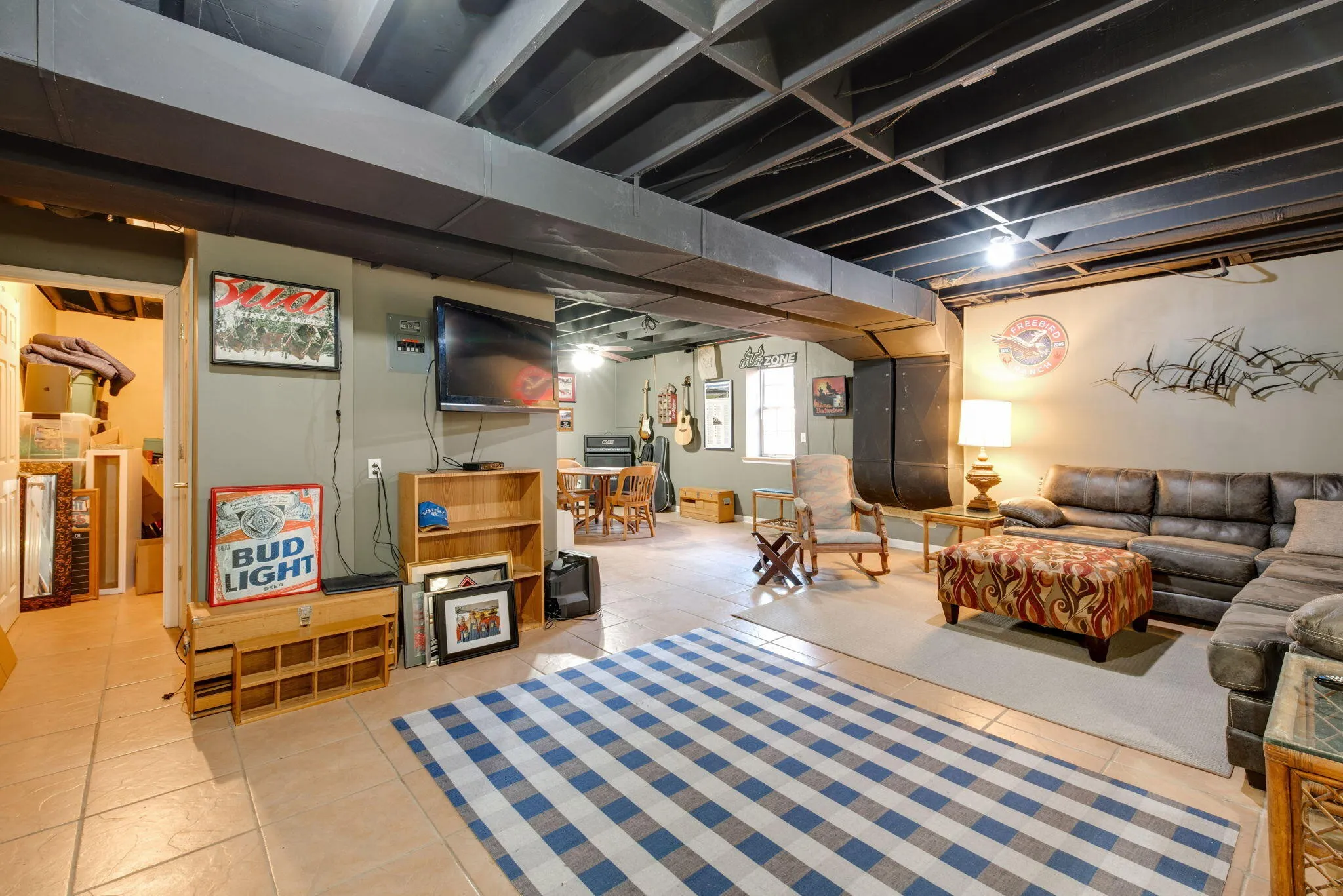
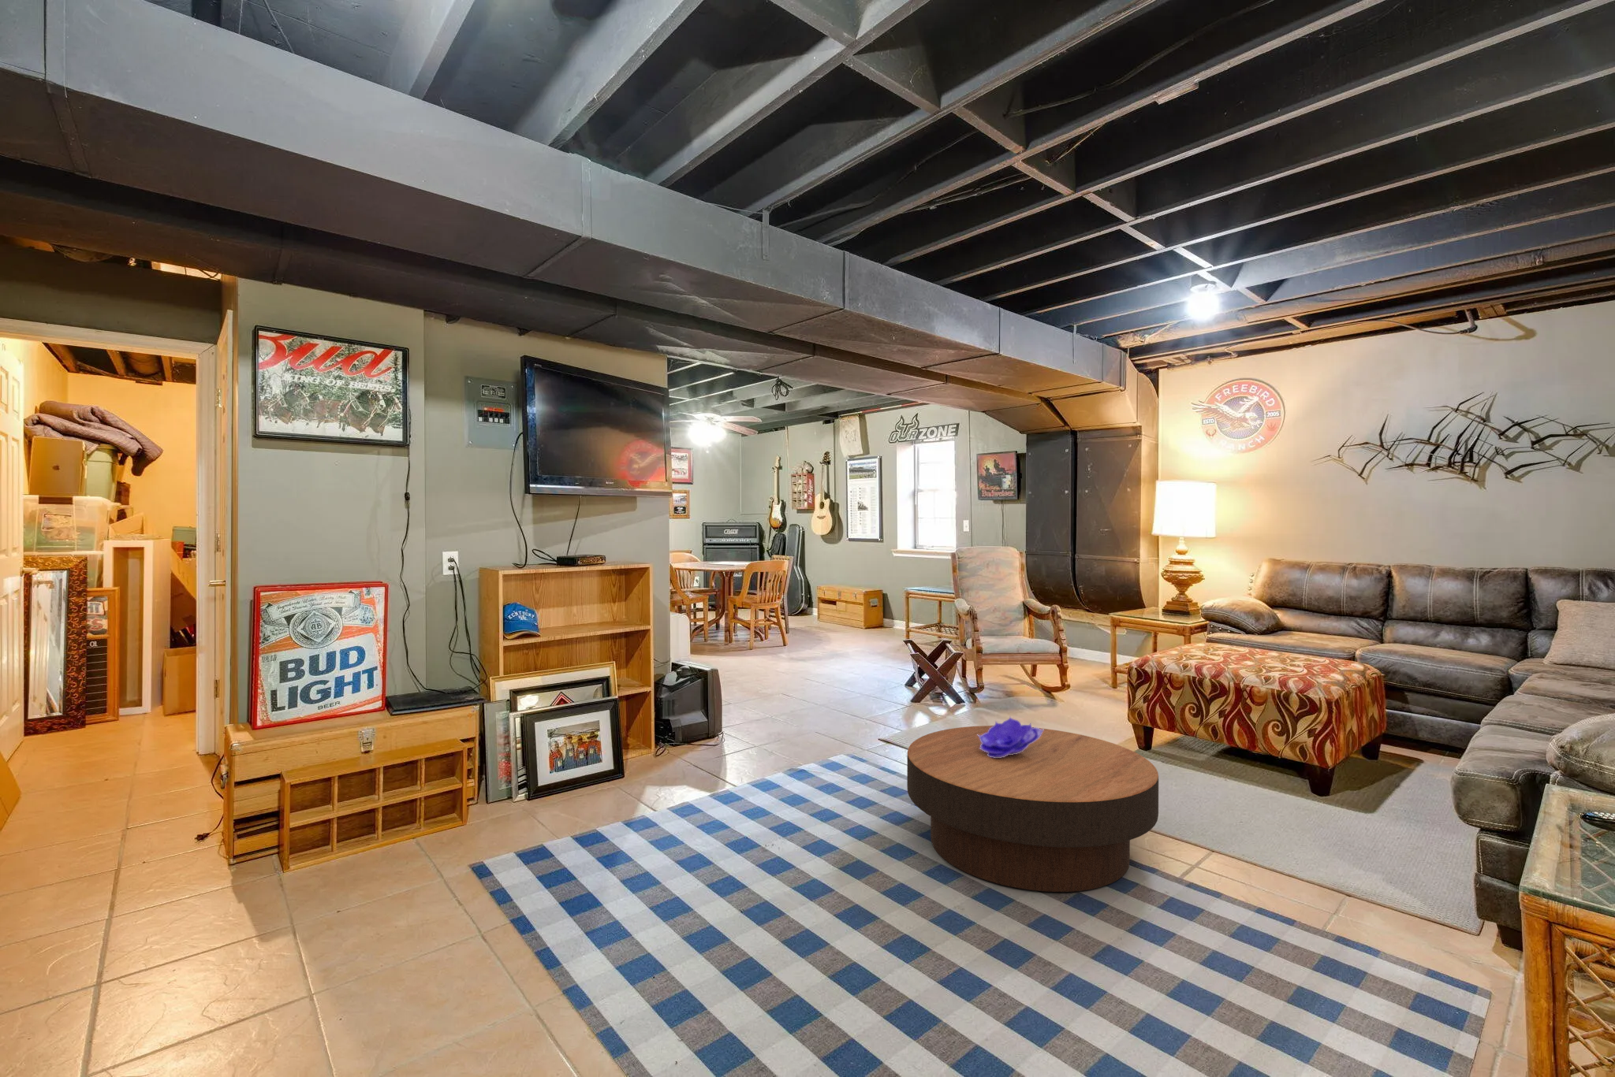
+ decorative bowl (1005, 736)
+ coffee table (1026, 801)
